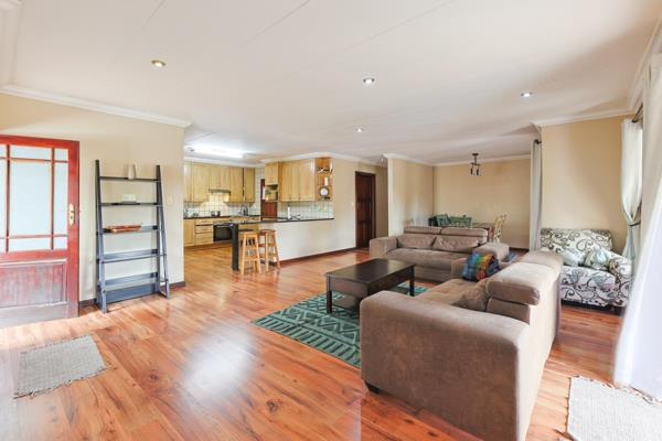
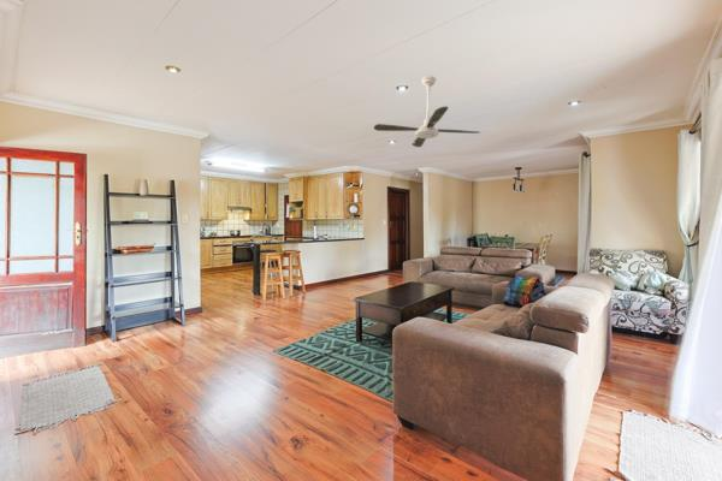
+ ceiling fan (427, 107)
